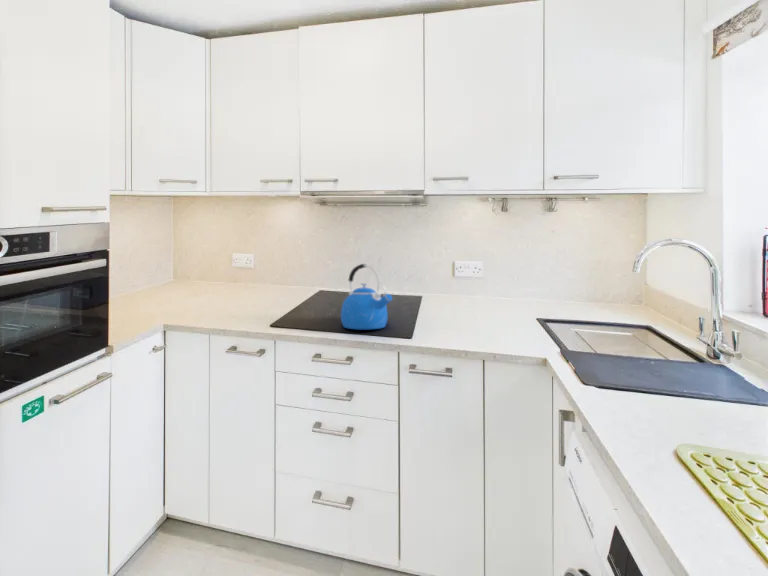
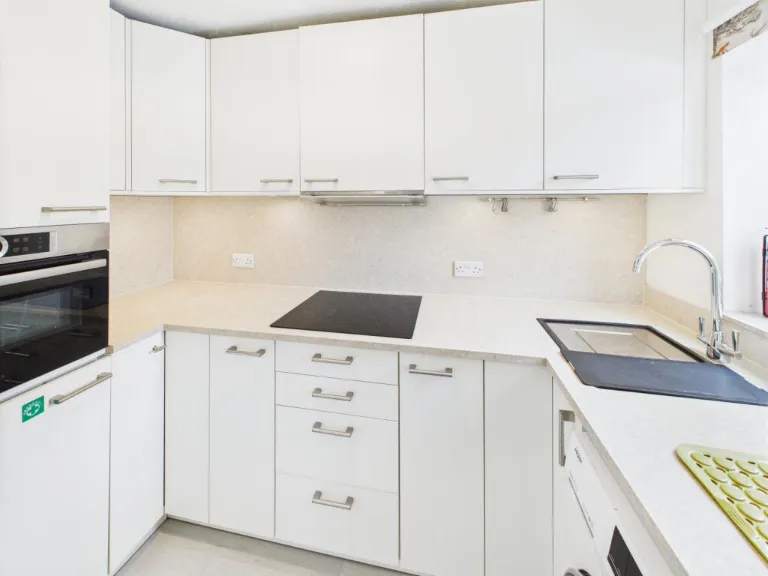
- kettle (368, 295)
